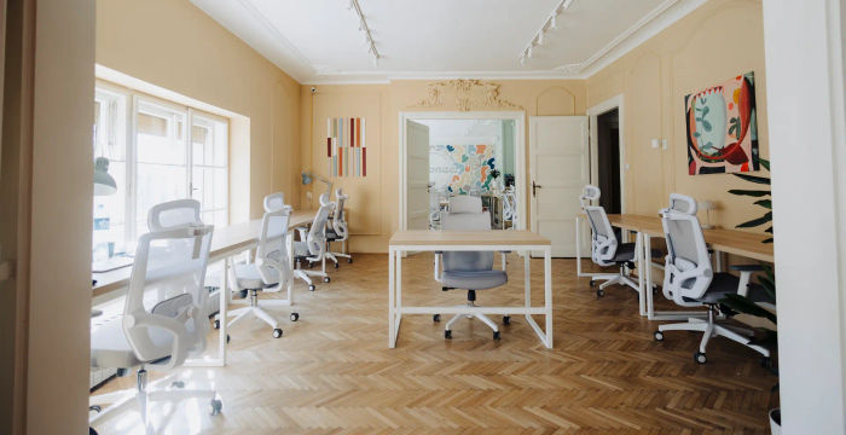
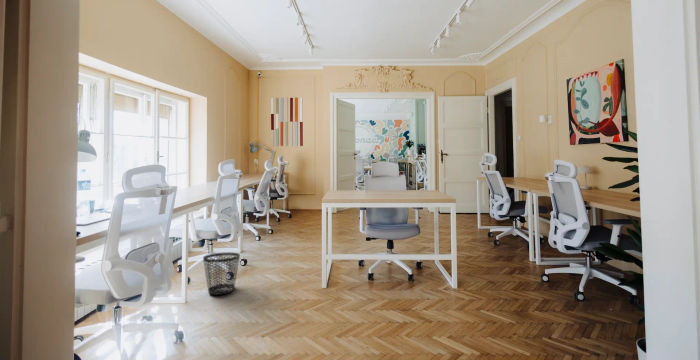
+ wastebasket (221, 273)
